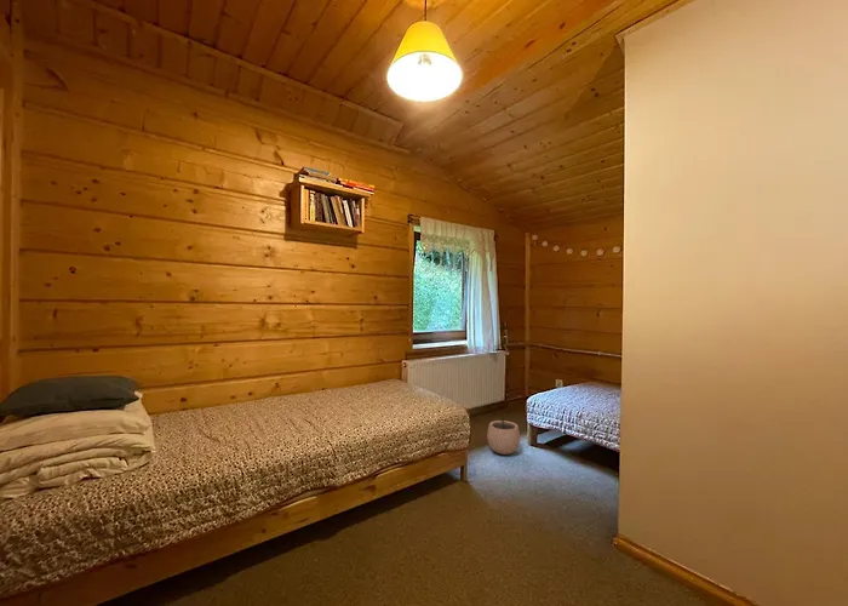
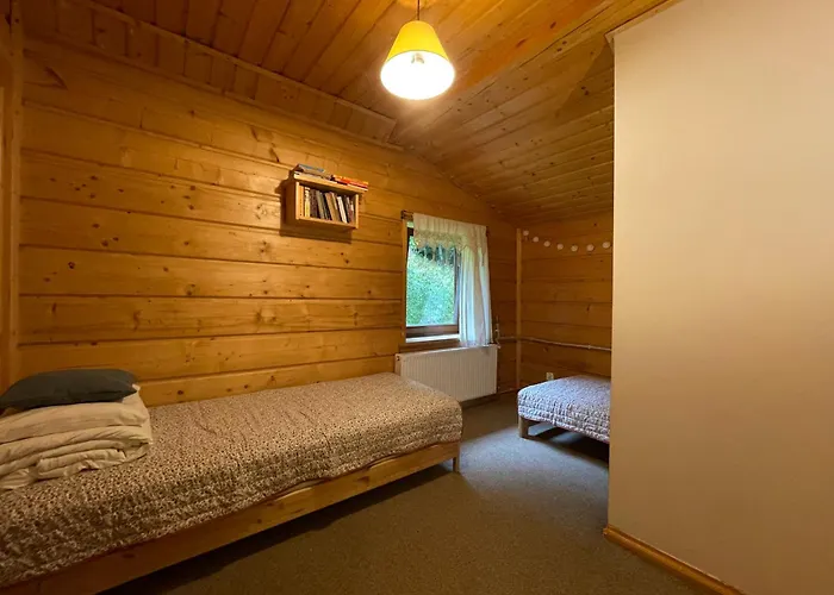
- plant pot (503, 431)
